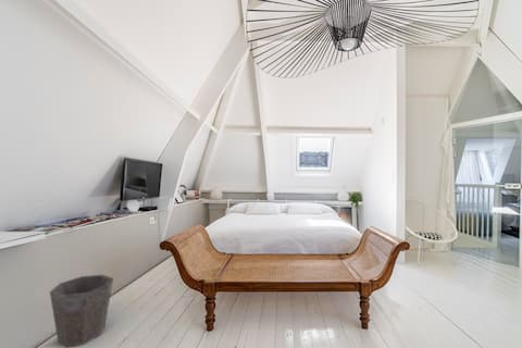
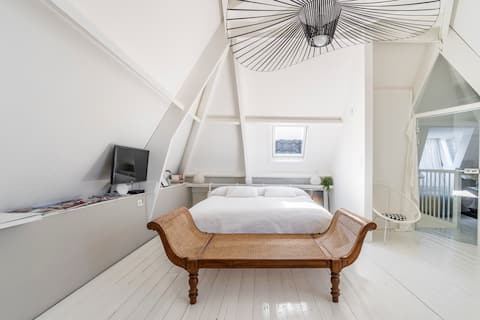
- waste bin (83, 309)
